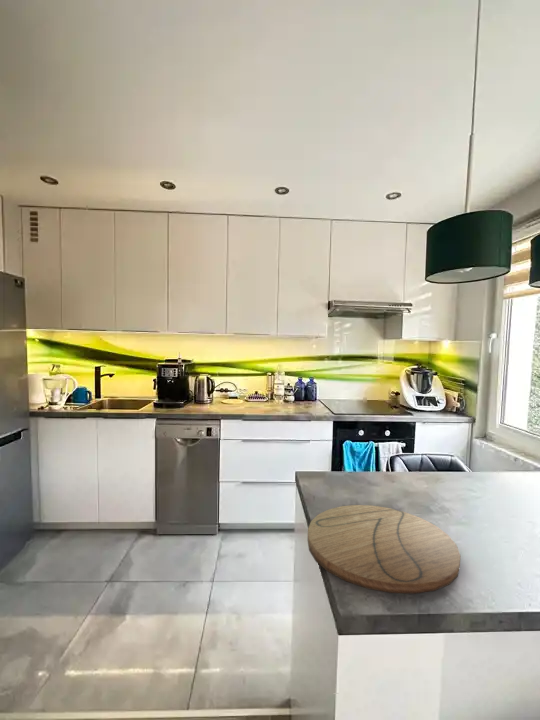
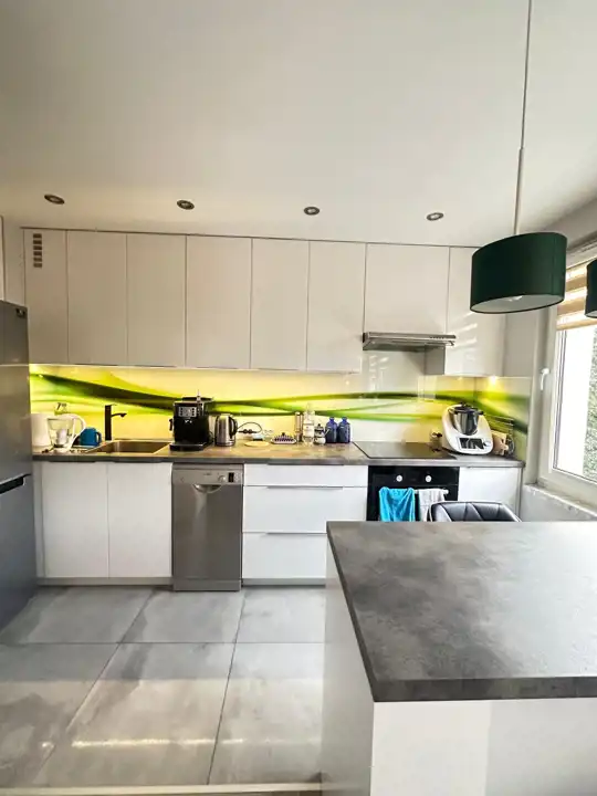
- cutting board (379, 542)
